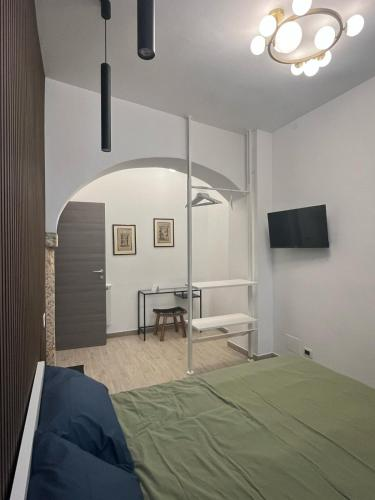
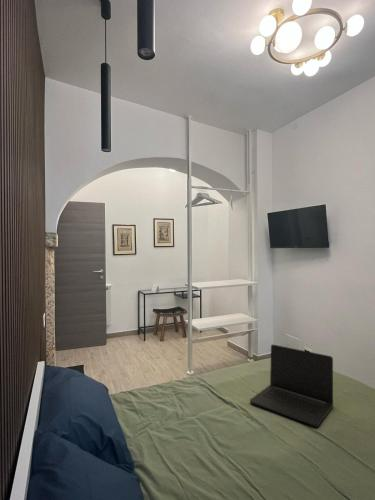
+ laptop (290, 380)
